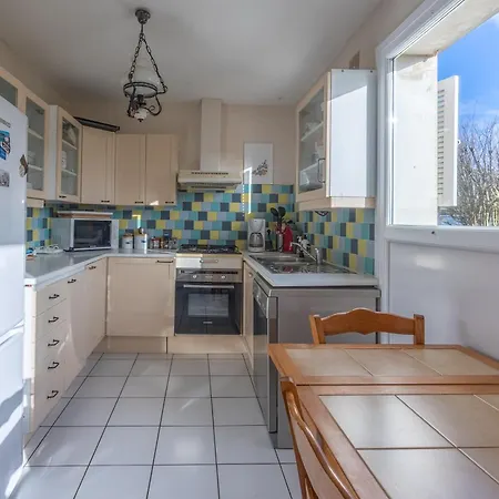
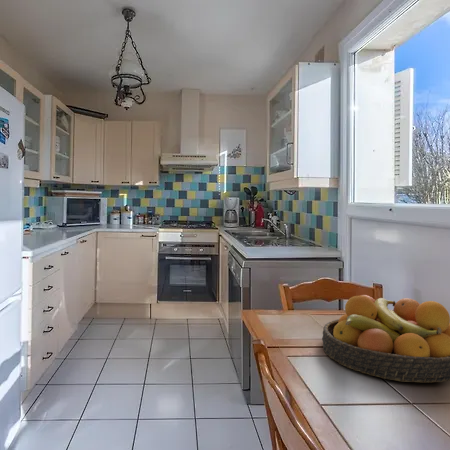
+ fruit bowl (391, 325)
